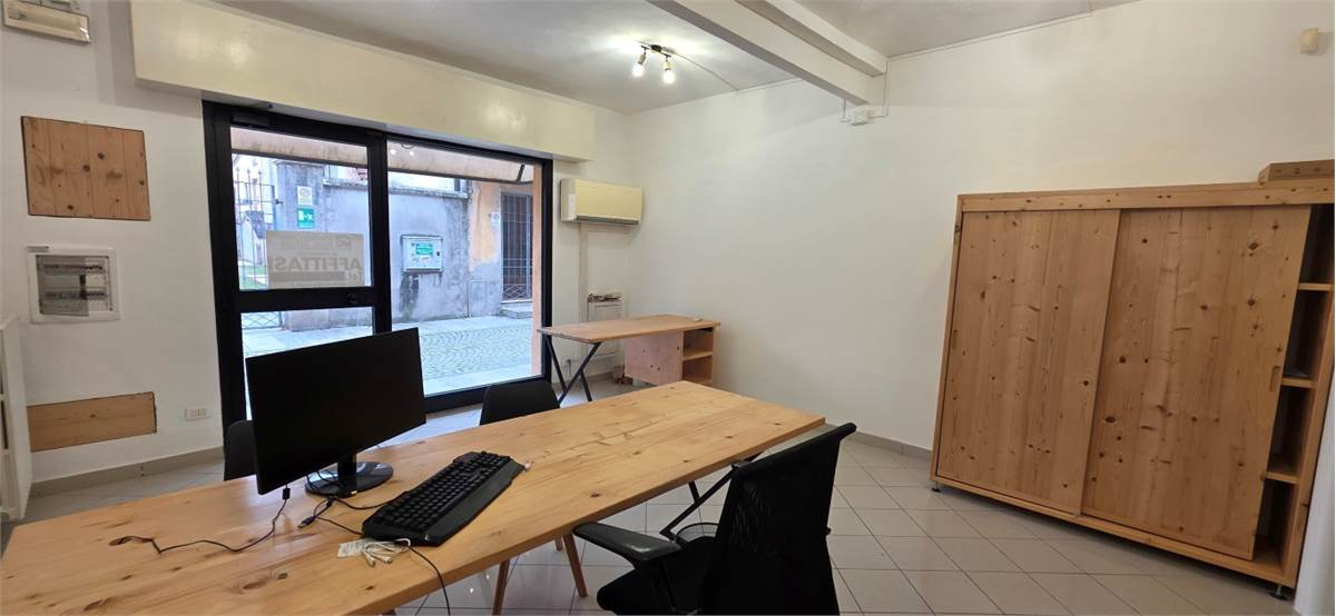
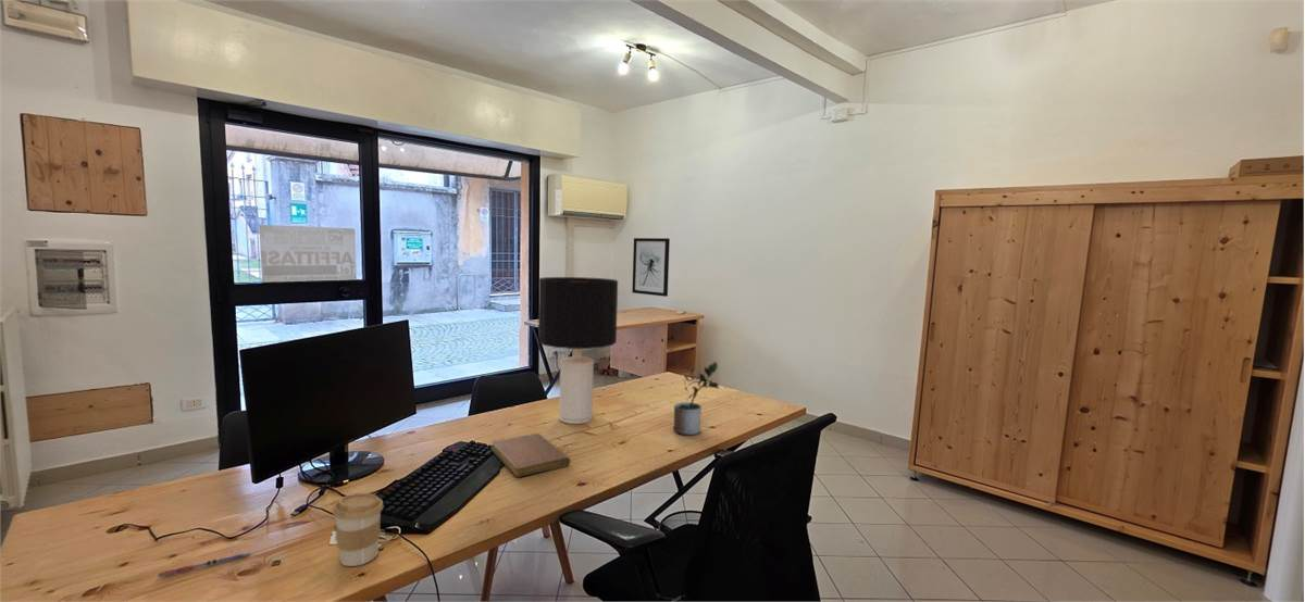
+ notebook (529, 452)
+ desk lamp (576, 349)
+ coffee cup (358, 527)
+ potted plant (695, 397)
+ pen (206, 563)
+ wall art (649, 266)
